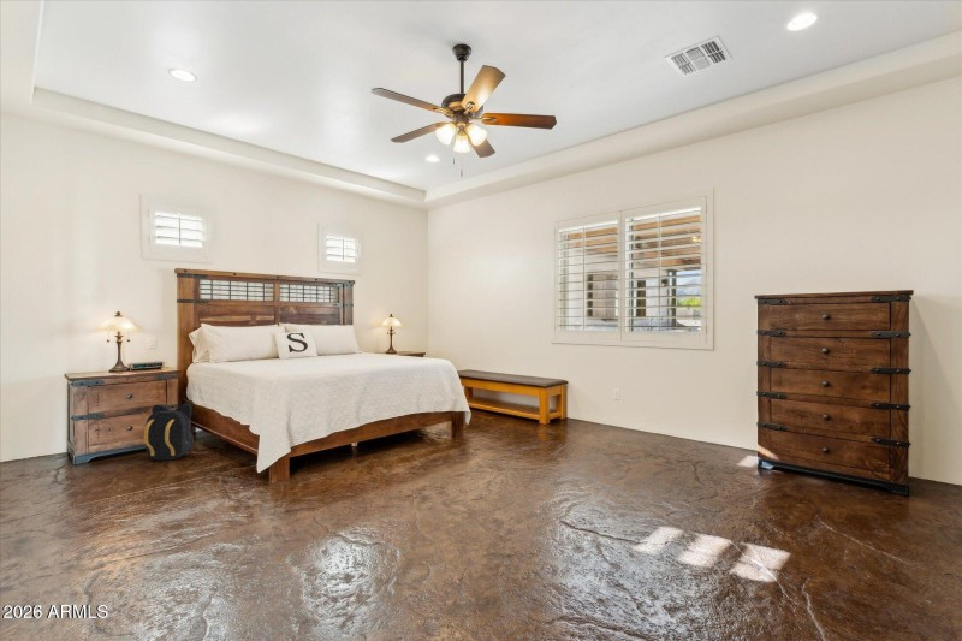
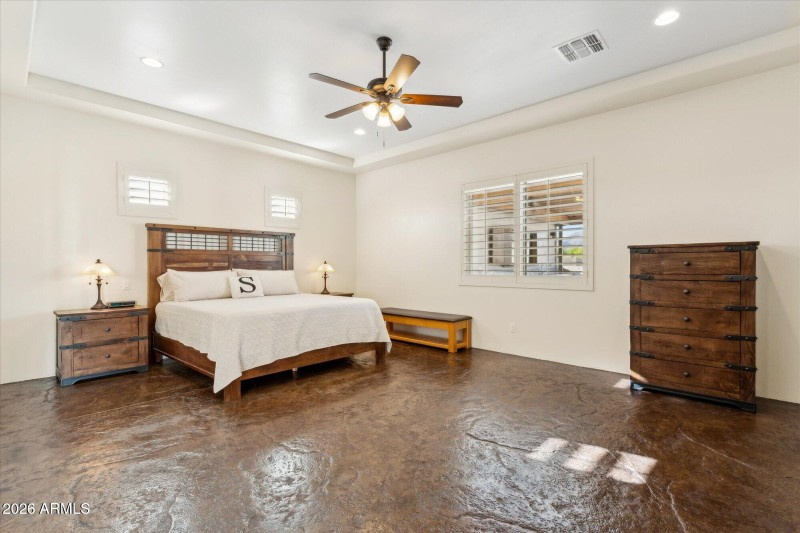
- backpack (167, 431)
